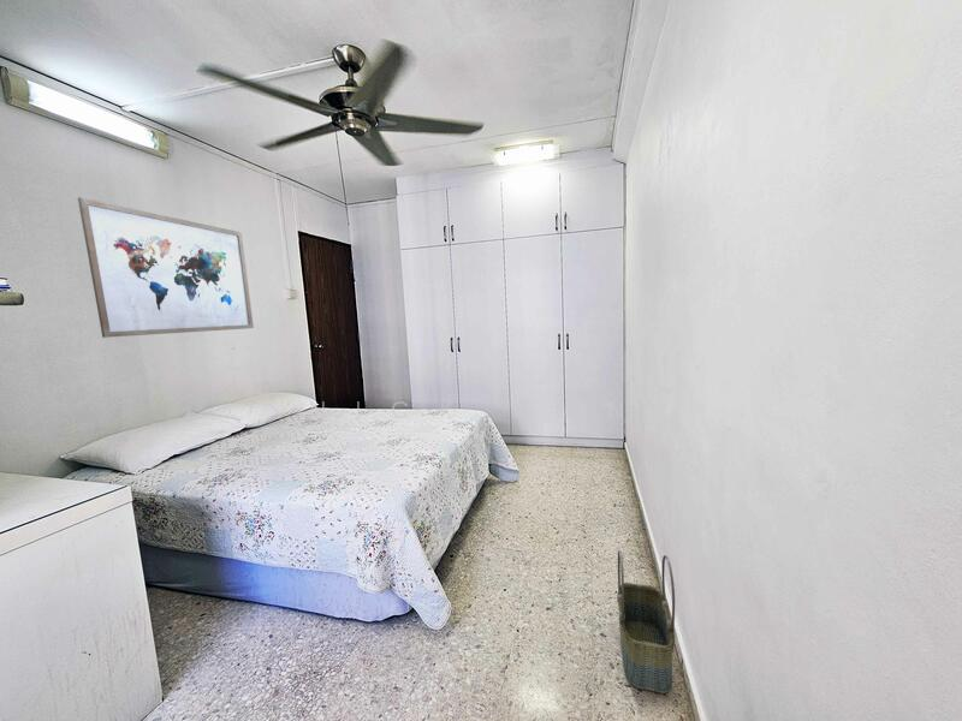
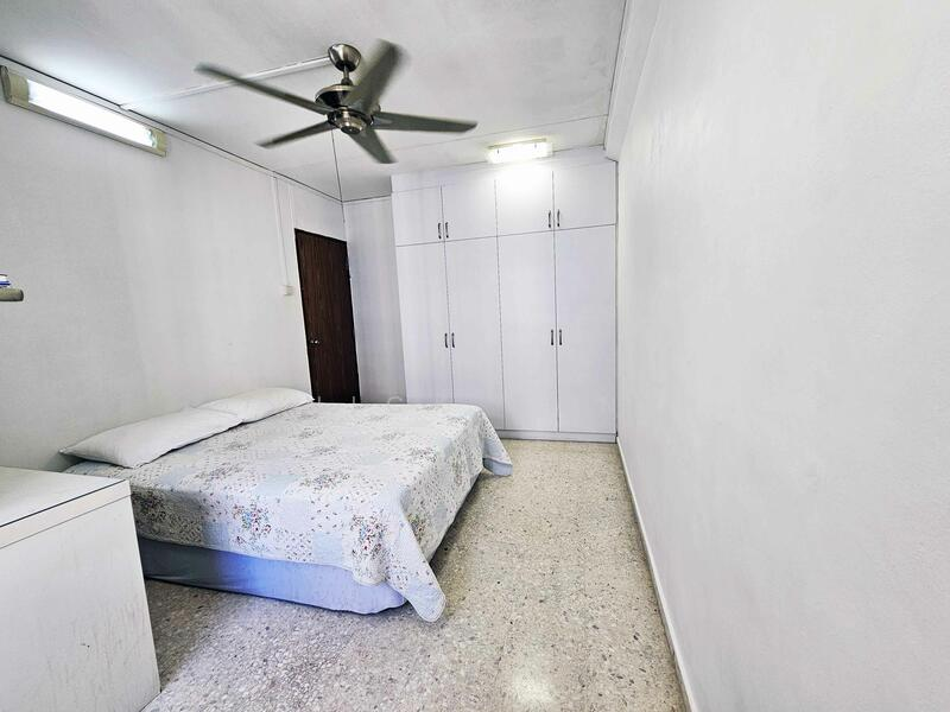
- basket (643, 607)
- wall art (183, 275)
